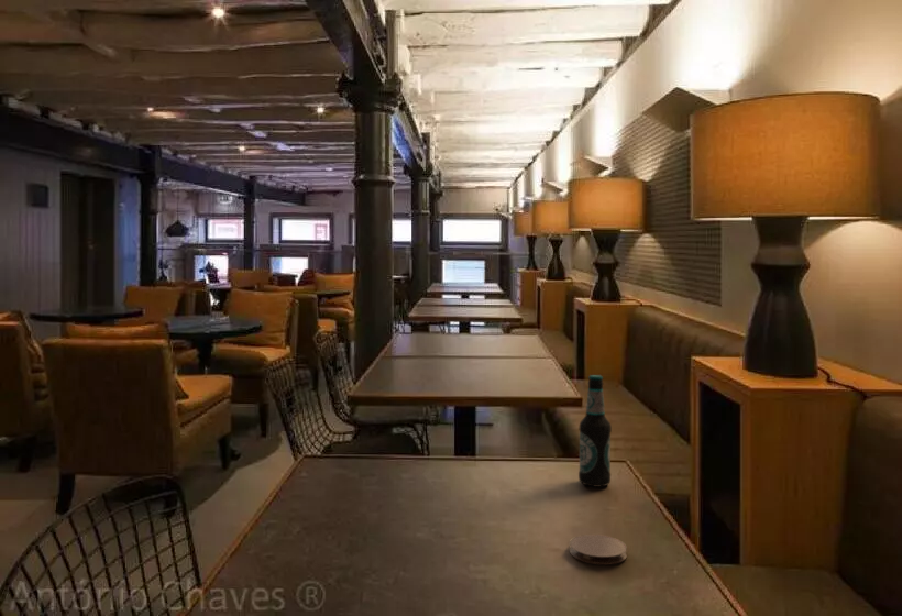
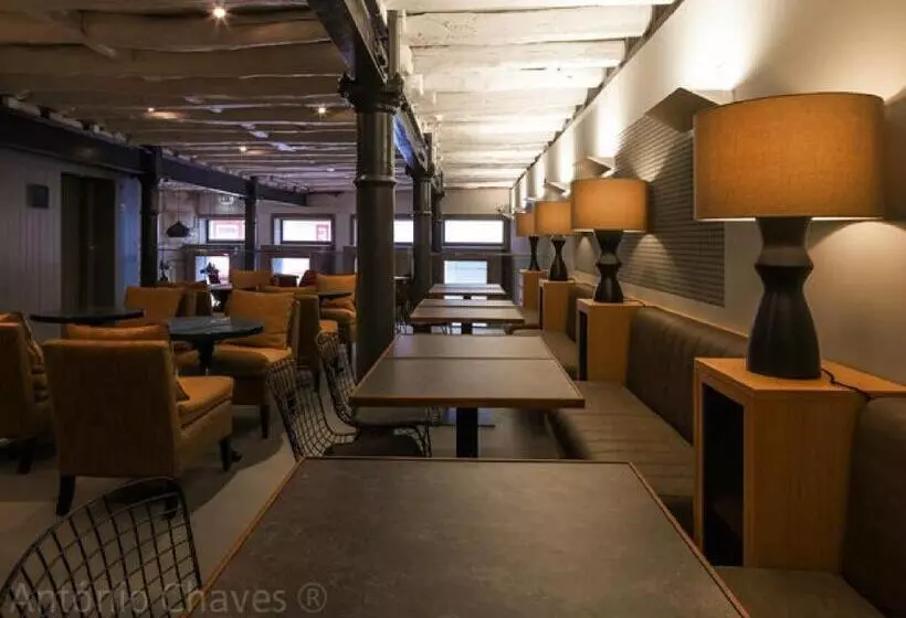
- coaster (597, 549)
- bottle (595, 429)
